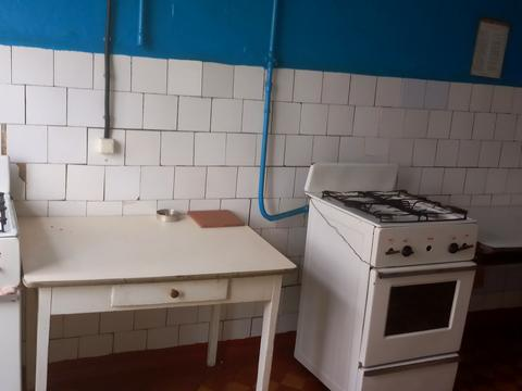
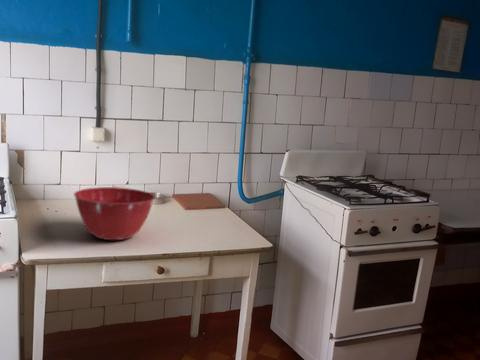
+ mixing bowl (114, 214)
